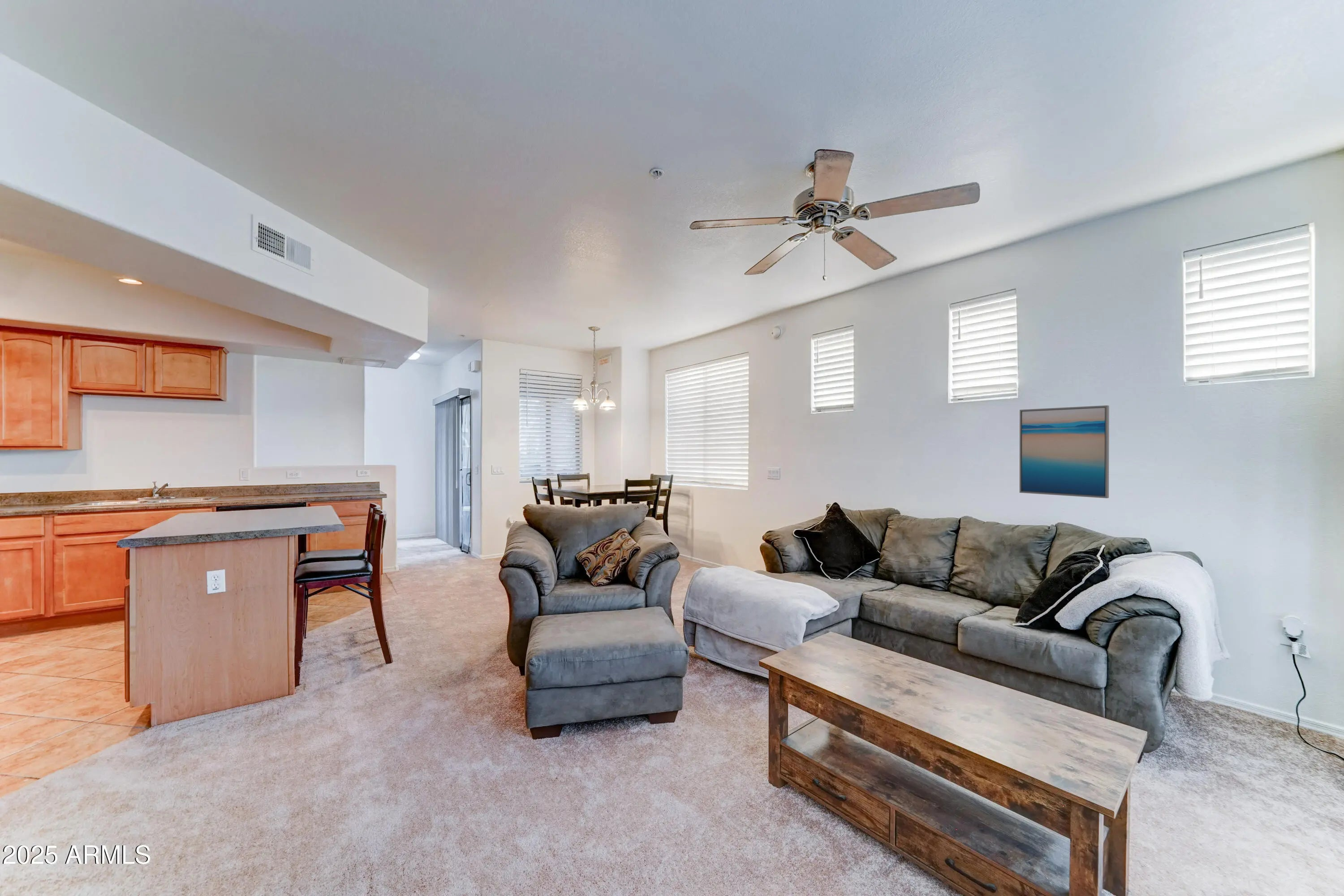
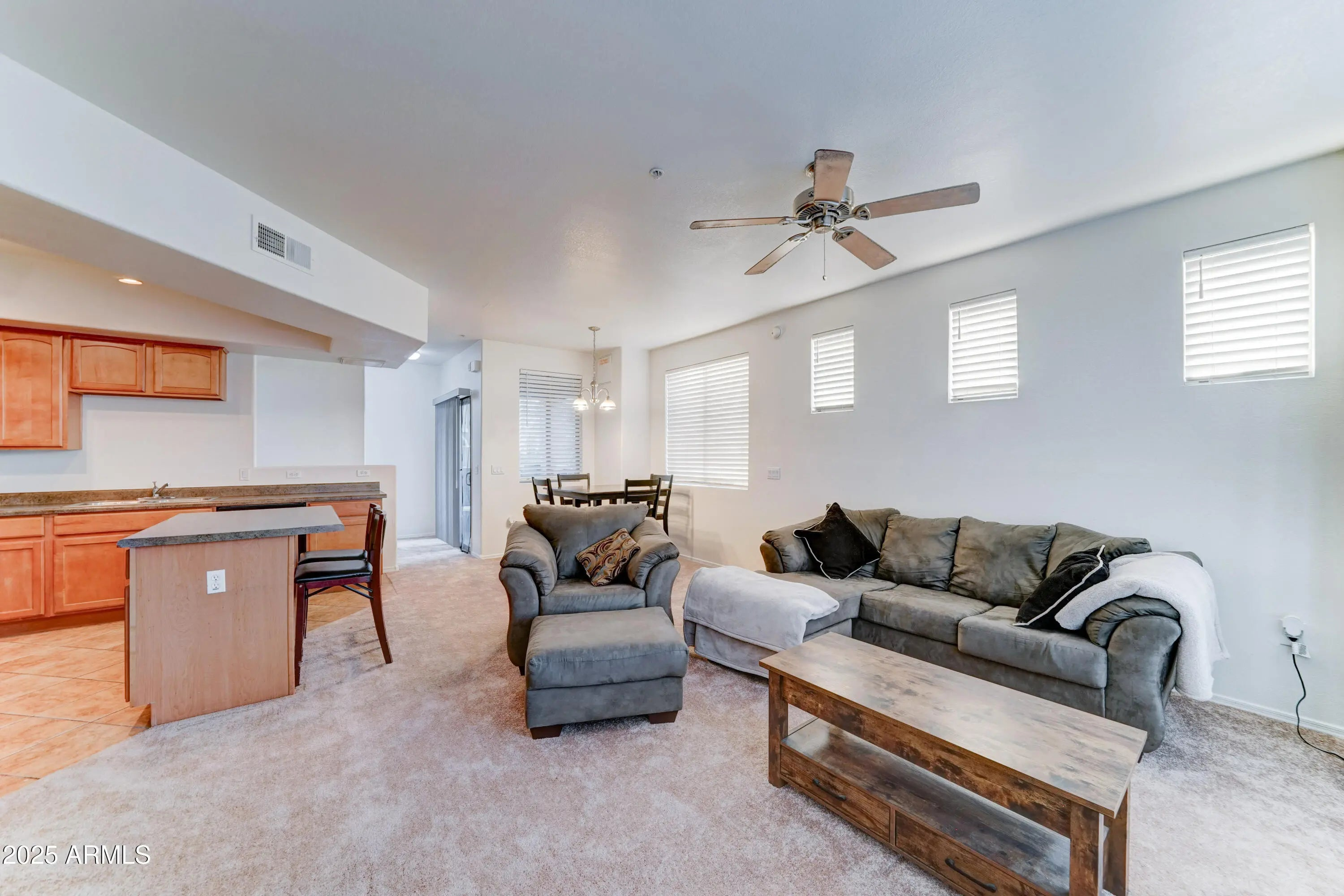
- wall art (1062, 451)
